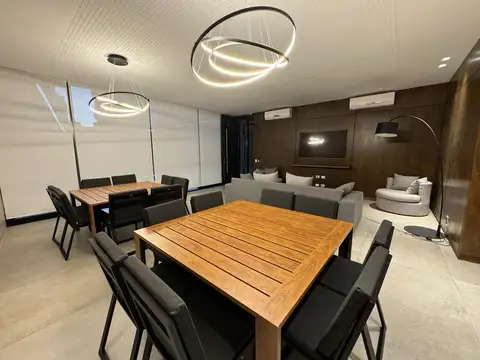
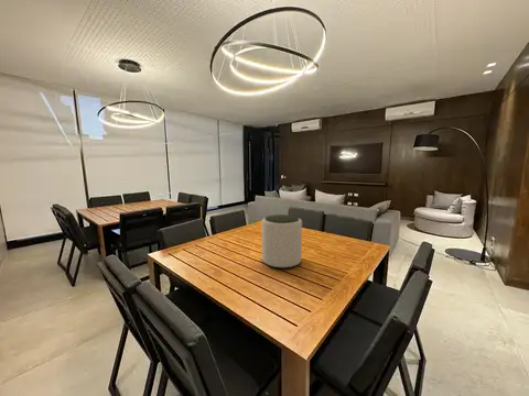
+ plant pot (281, 239)
